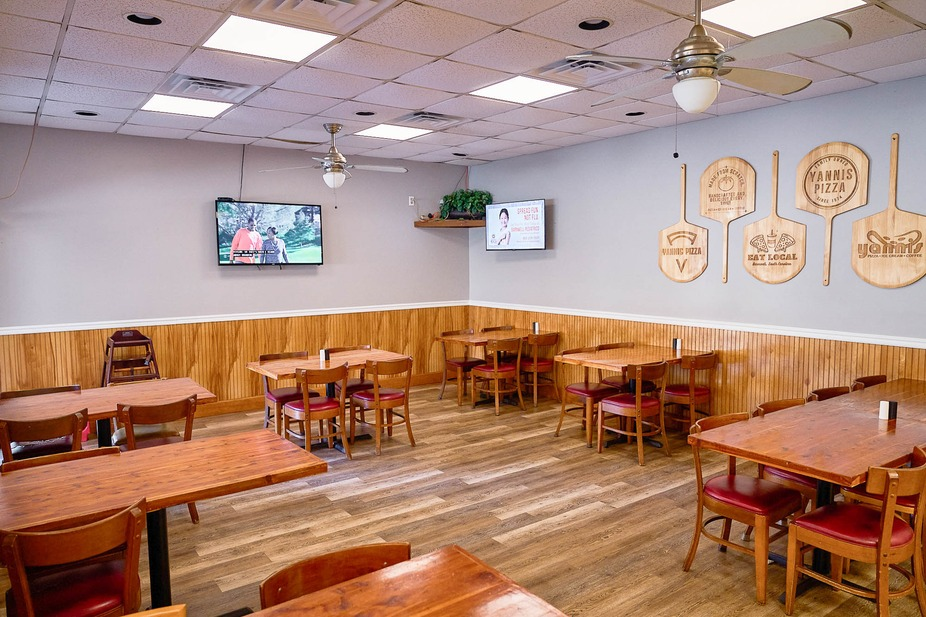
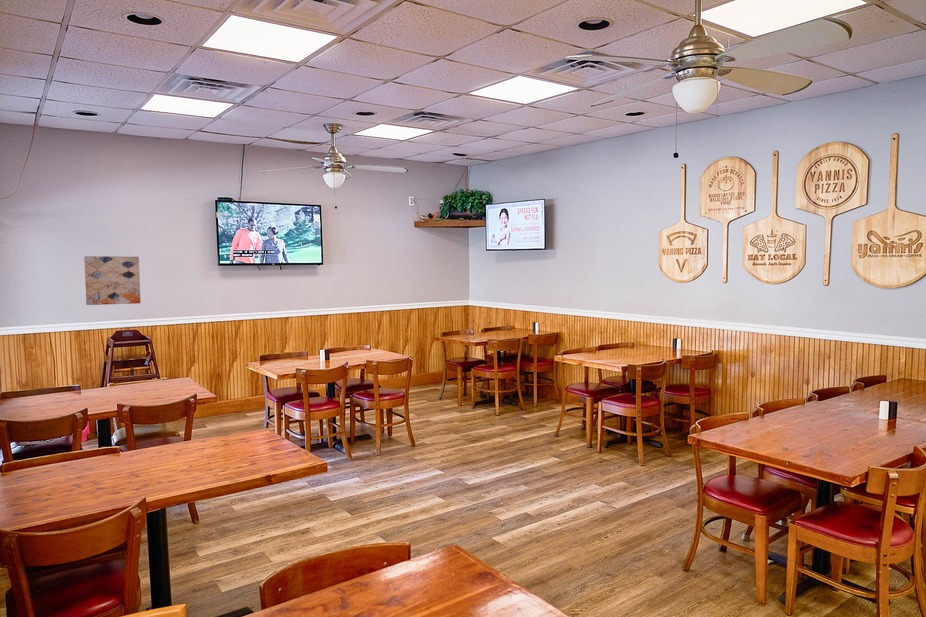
+ wall art (113, 280)
